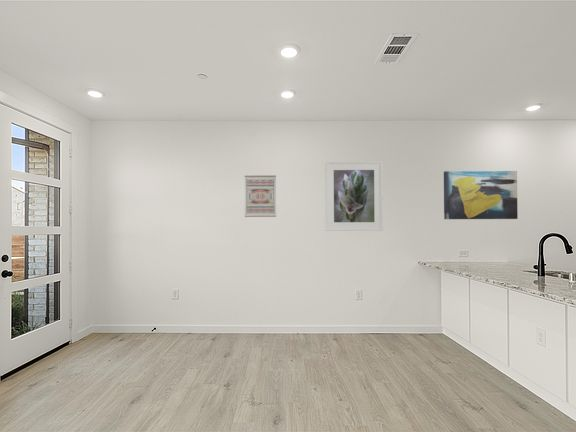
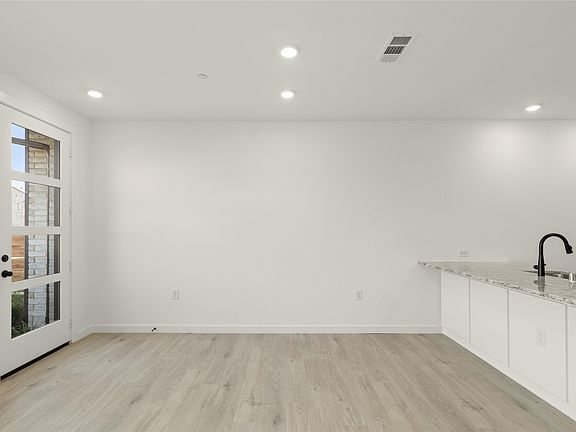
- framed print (353, 196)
- wall art (260, 196)
- wall art (480, 195)
